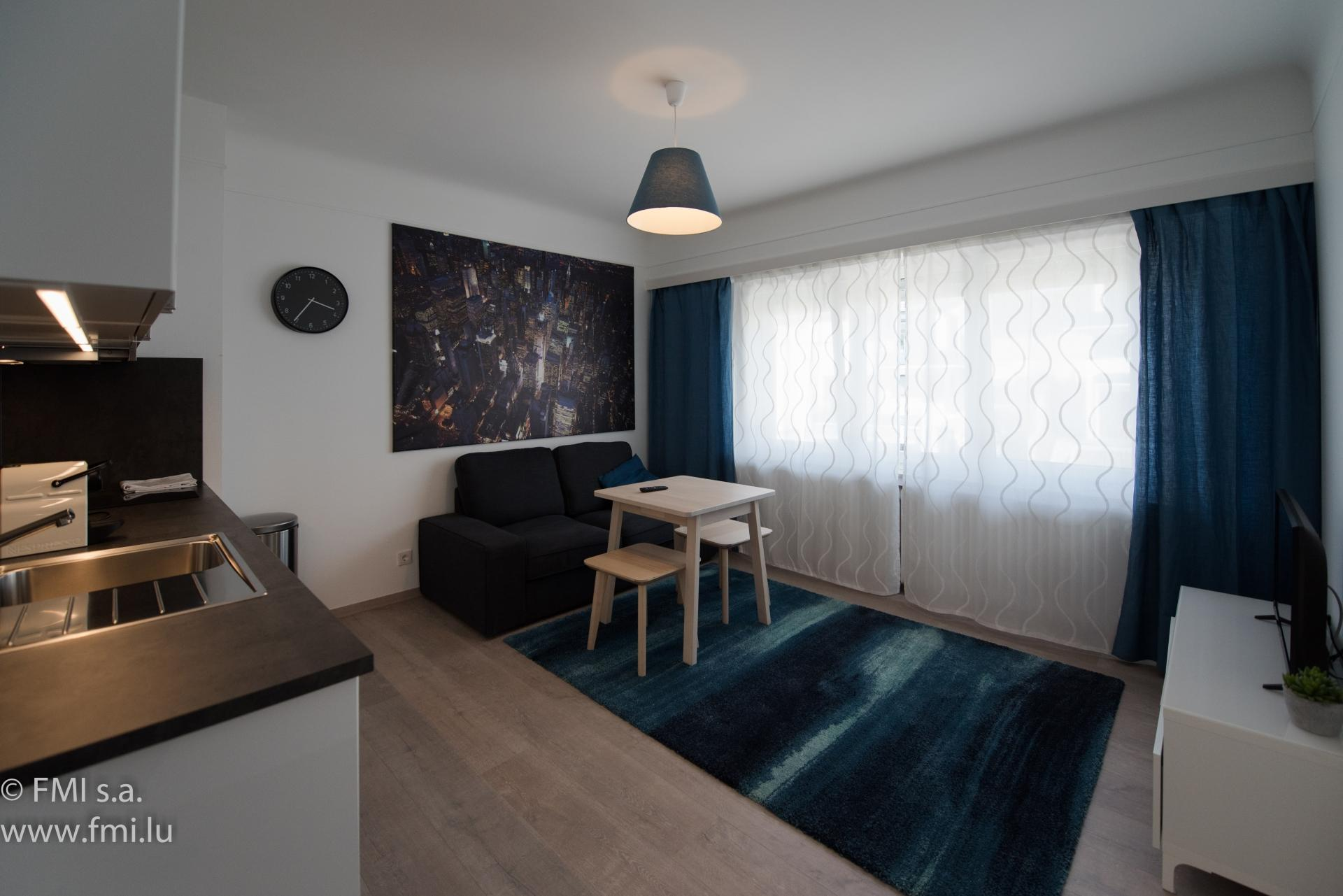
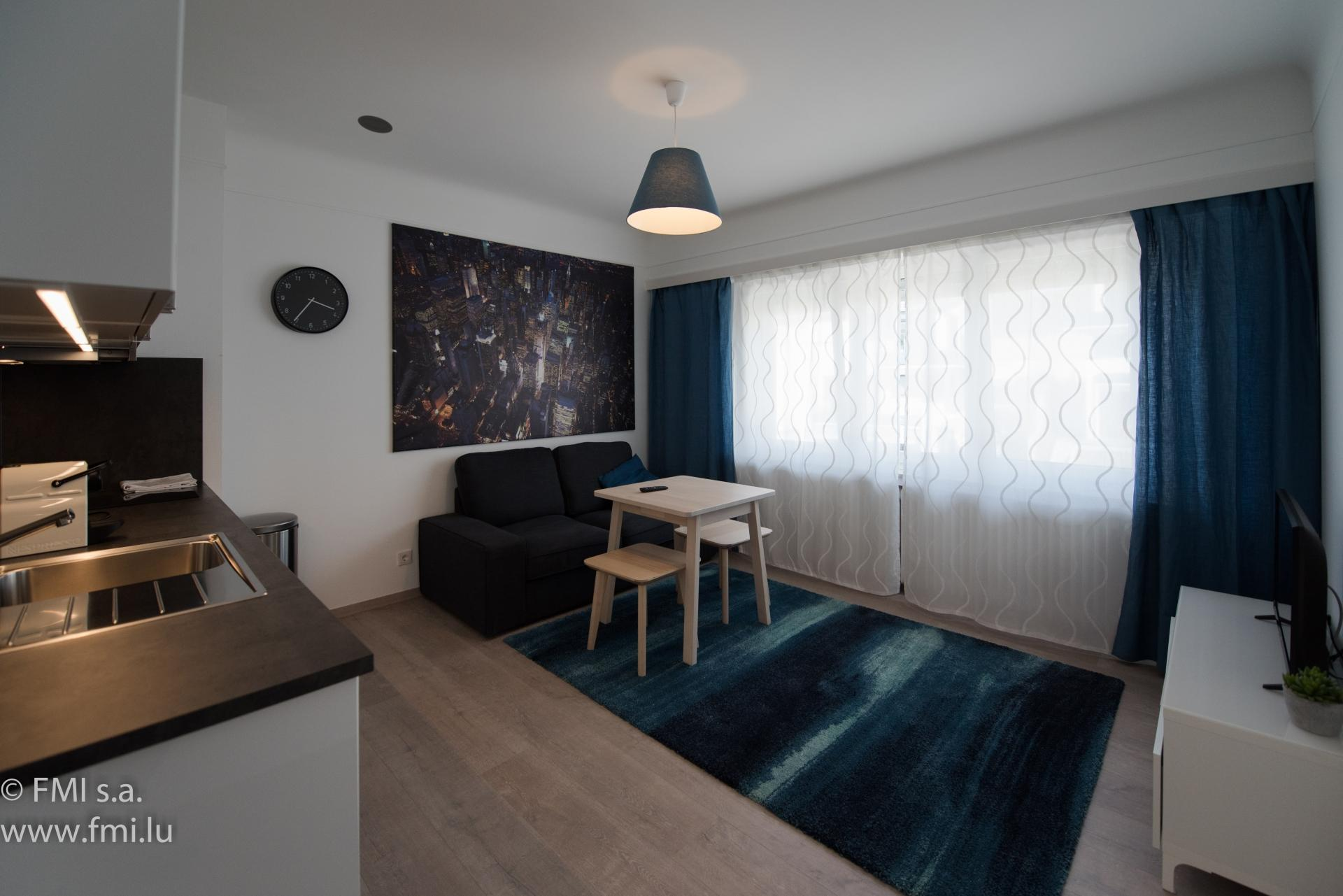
+ recessed light (375, 122)
